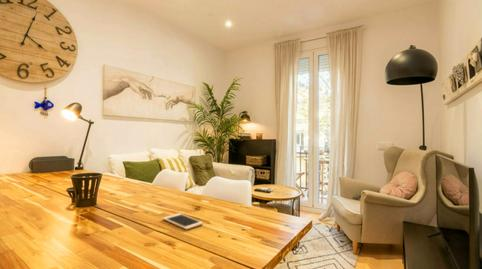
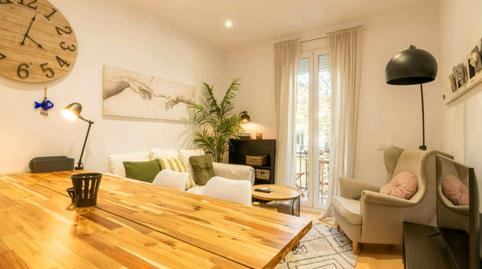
- cell phone (182, 220)
